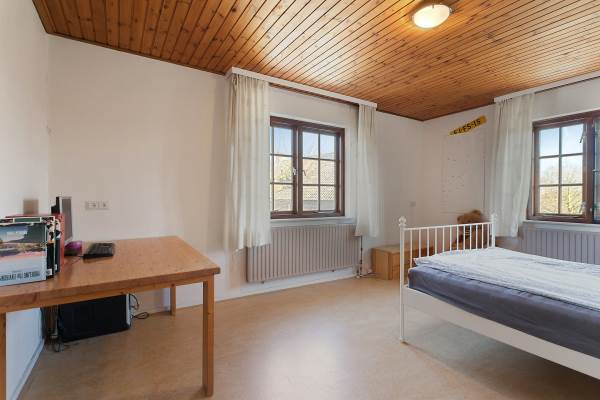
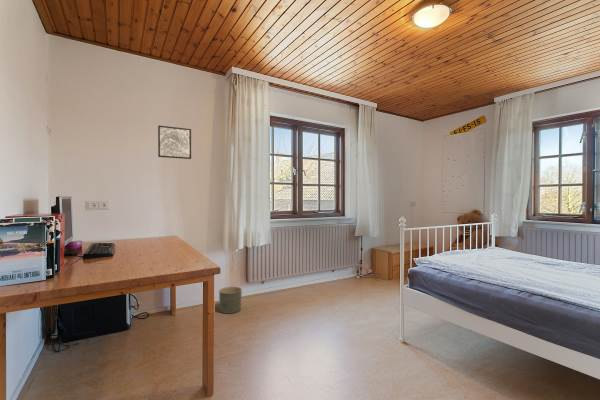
+ planter (230, 299)
+ wall art (175, 142)
